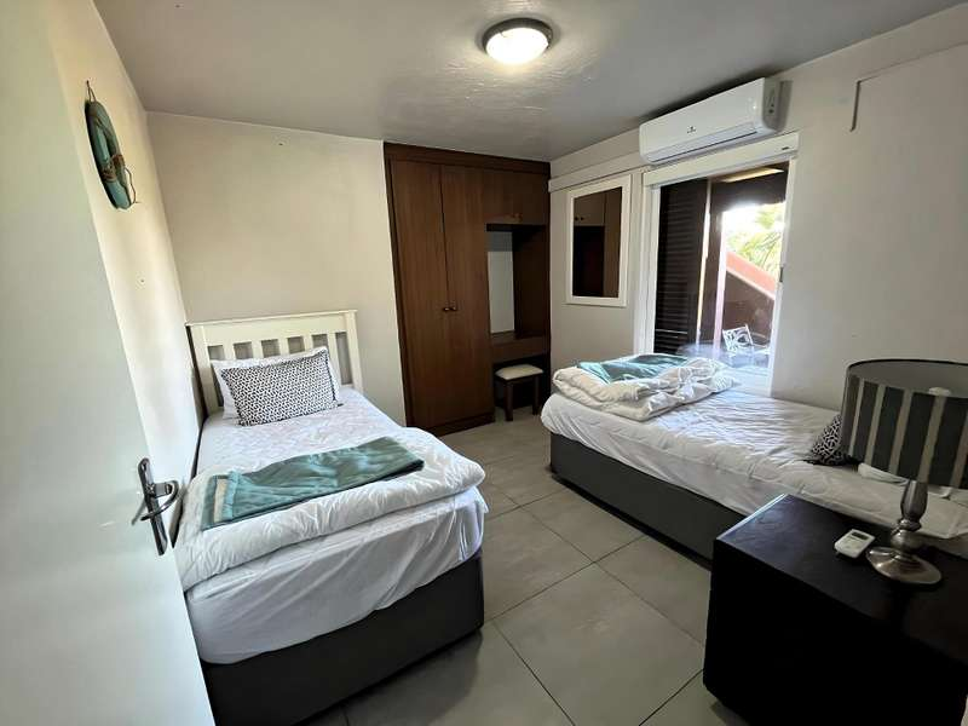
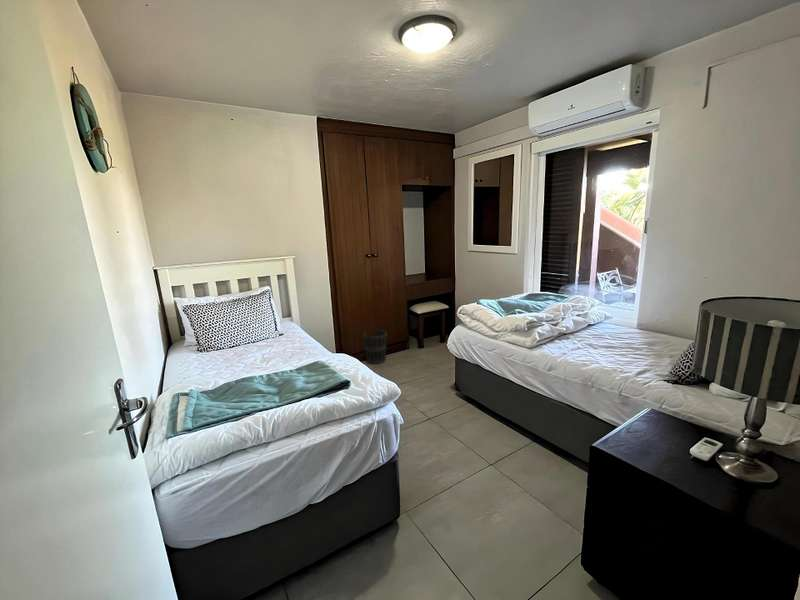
+ wastebasket (375, 347)
